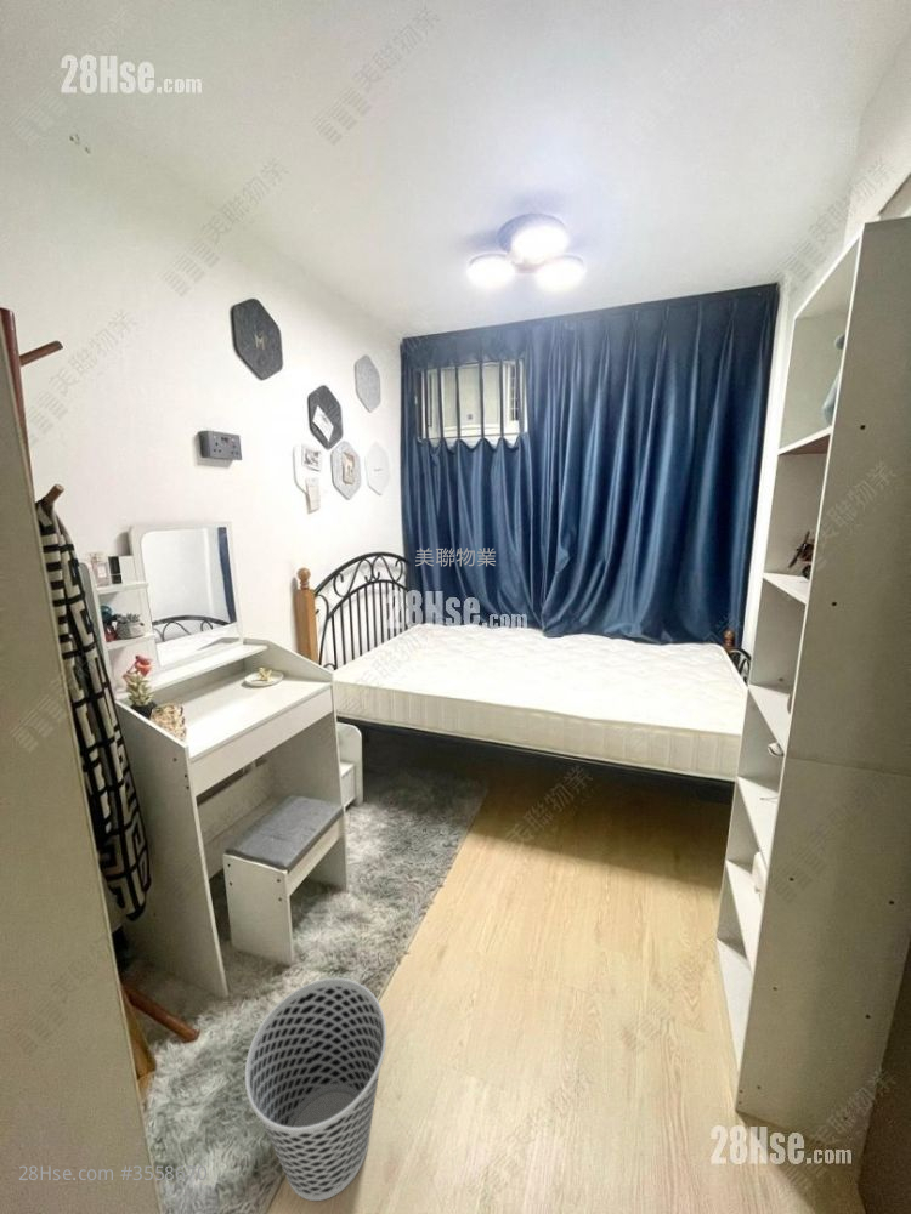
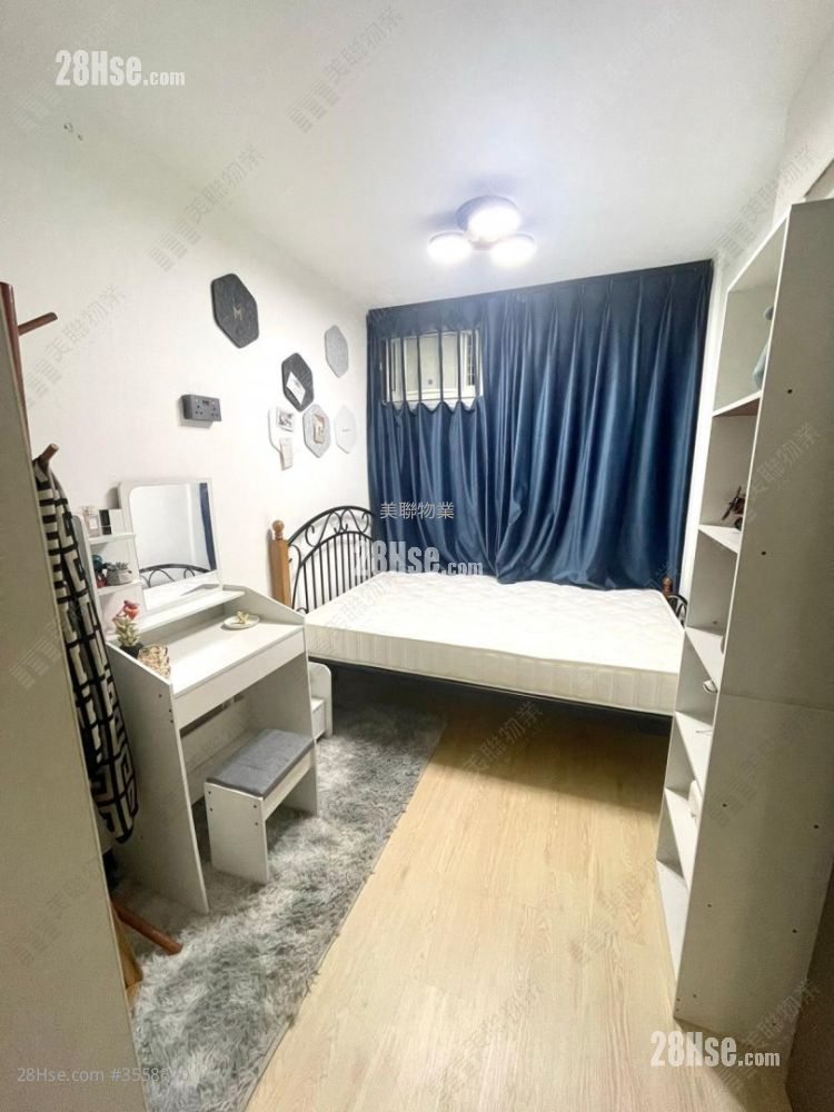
- wastebasket (322, 1094)
